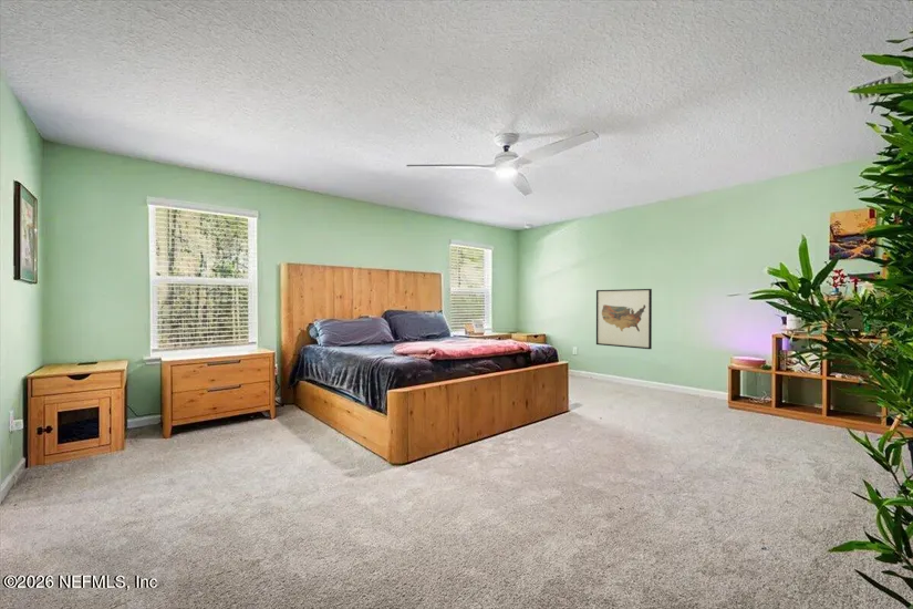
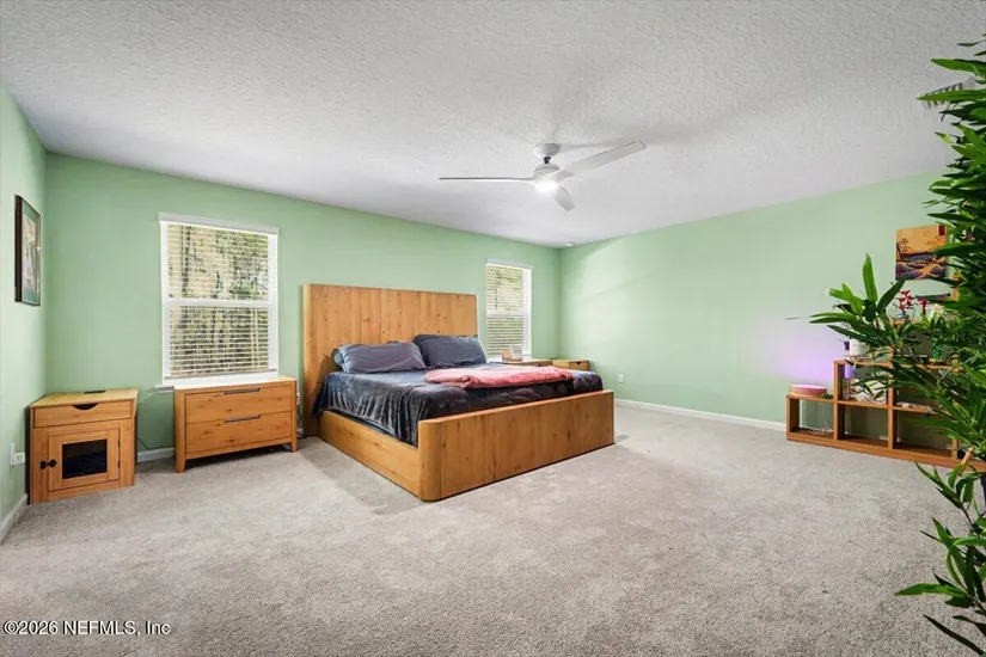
- wall art (622, 318)
